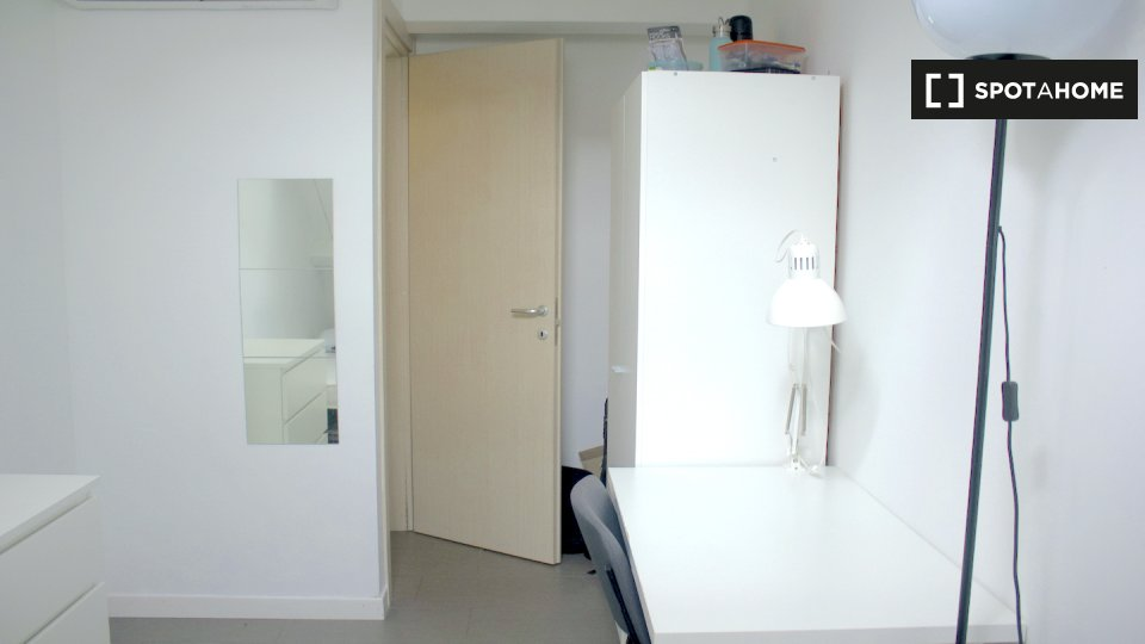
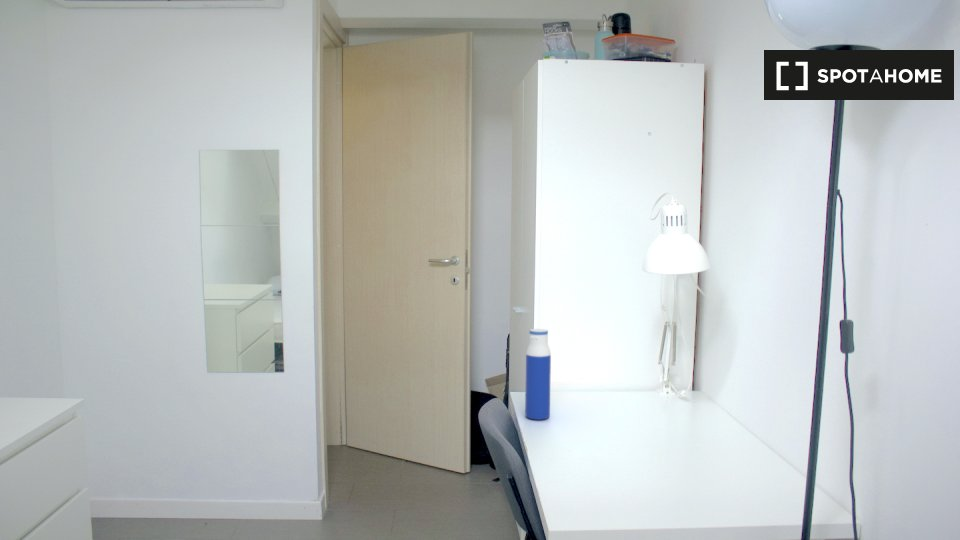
+ water bottle (538, 373)
